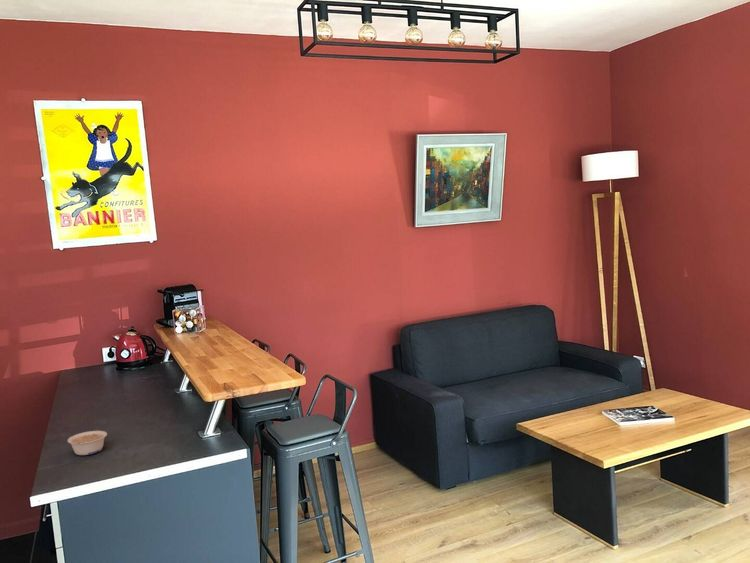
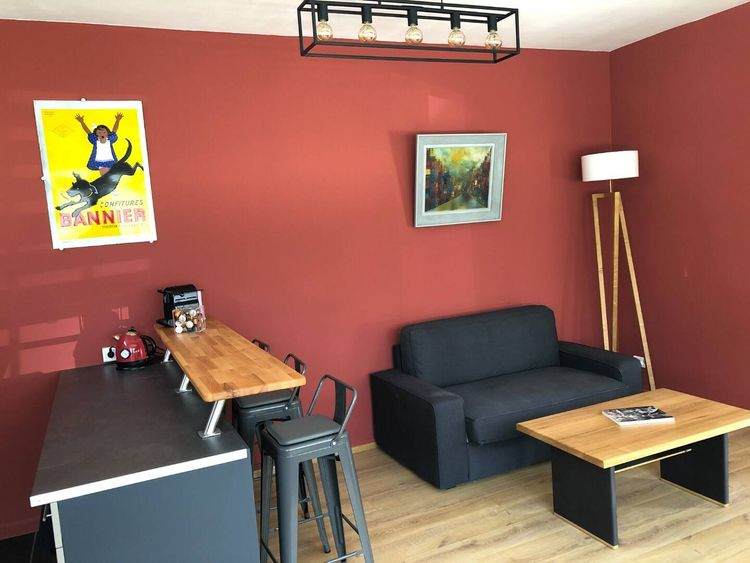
- legume (88, 442)
